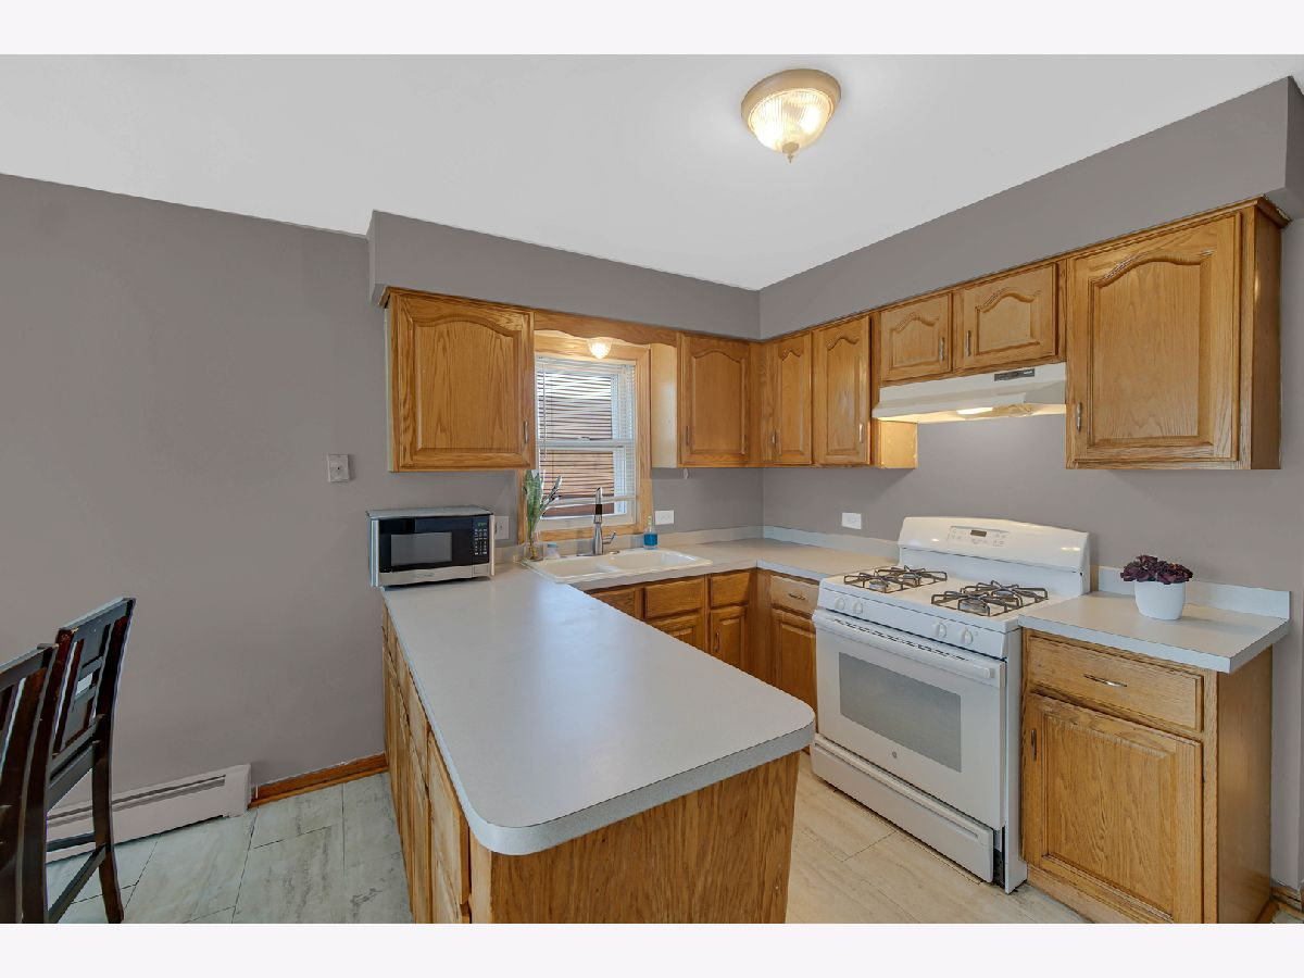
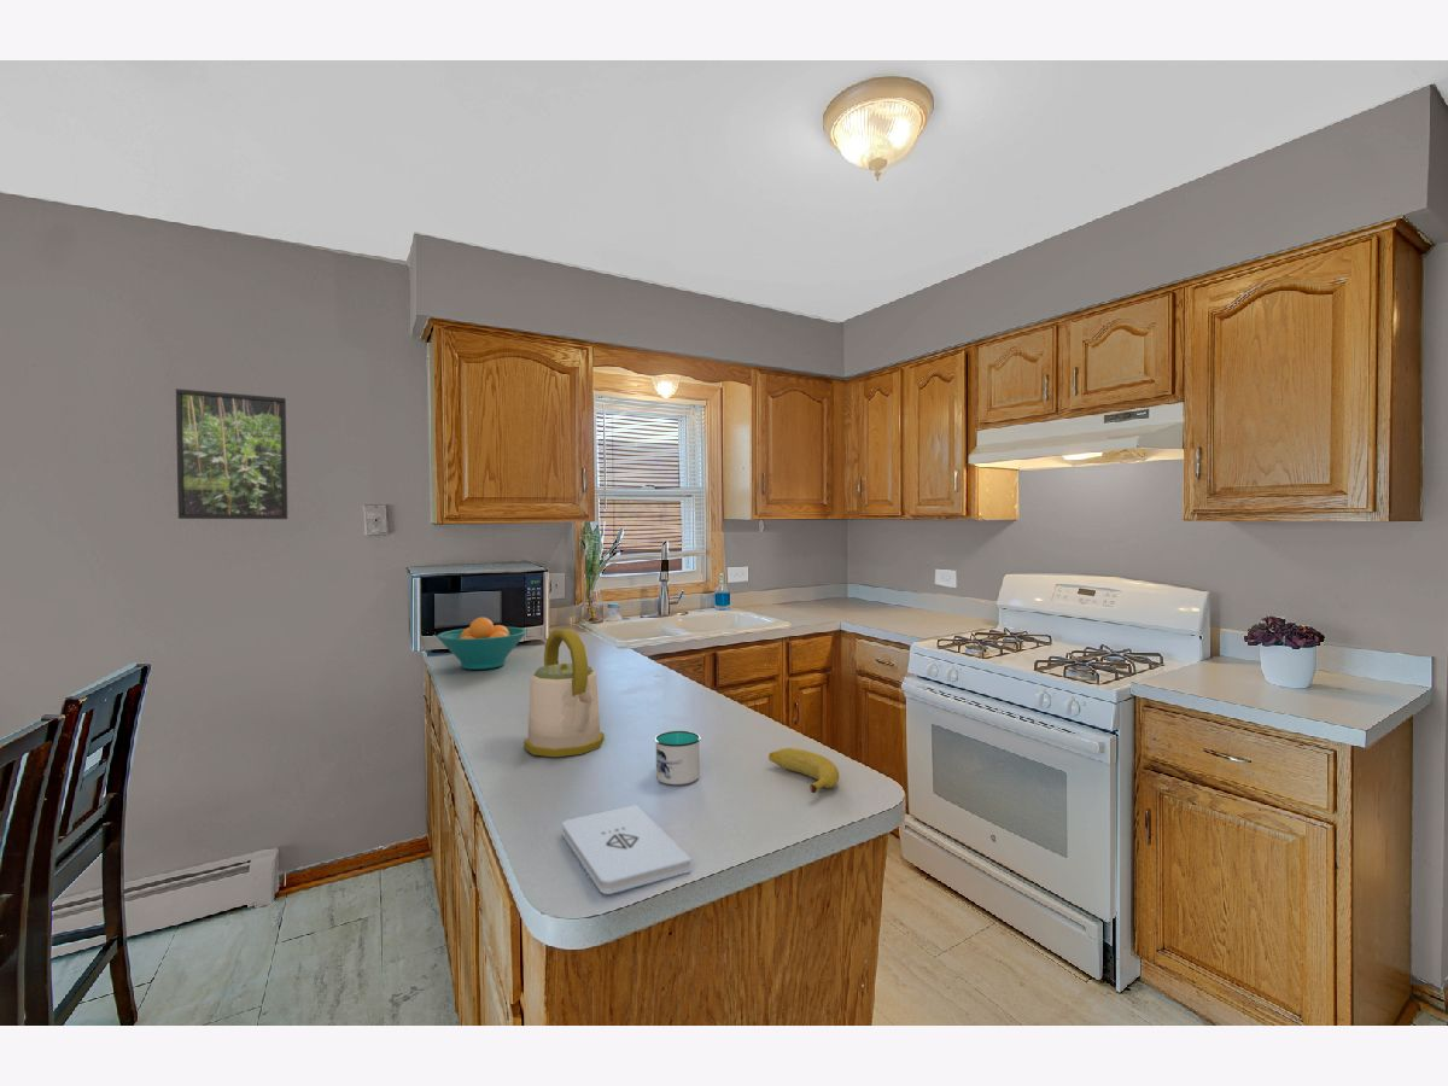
+ kettle (567, 688)
+ banana (800, 767)
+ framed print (233, 456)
+ notepad (621, 845)
+ fruit bowl (483, 641)
+ mug (675, 755)
